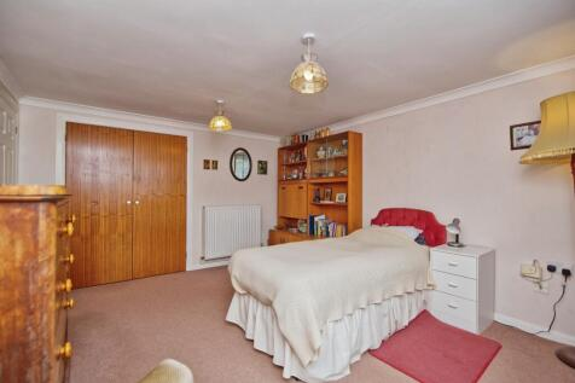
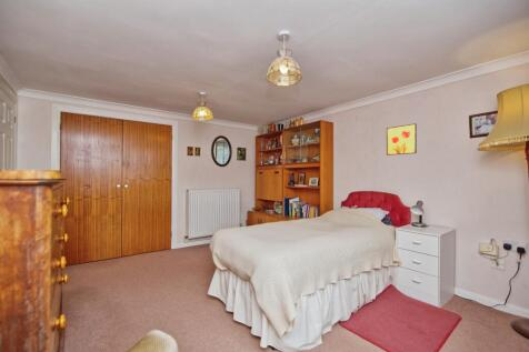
+ wall art (400, 140)
